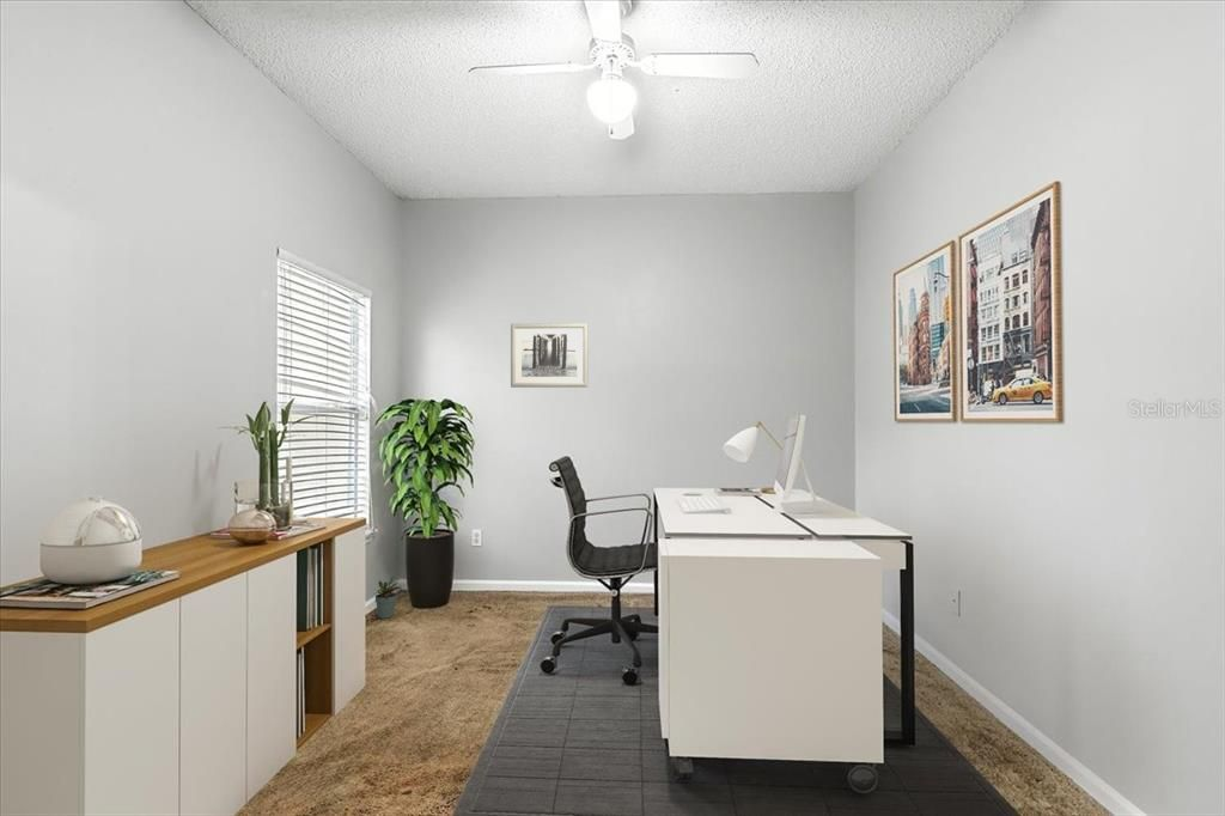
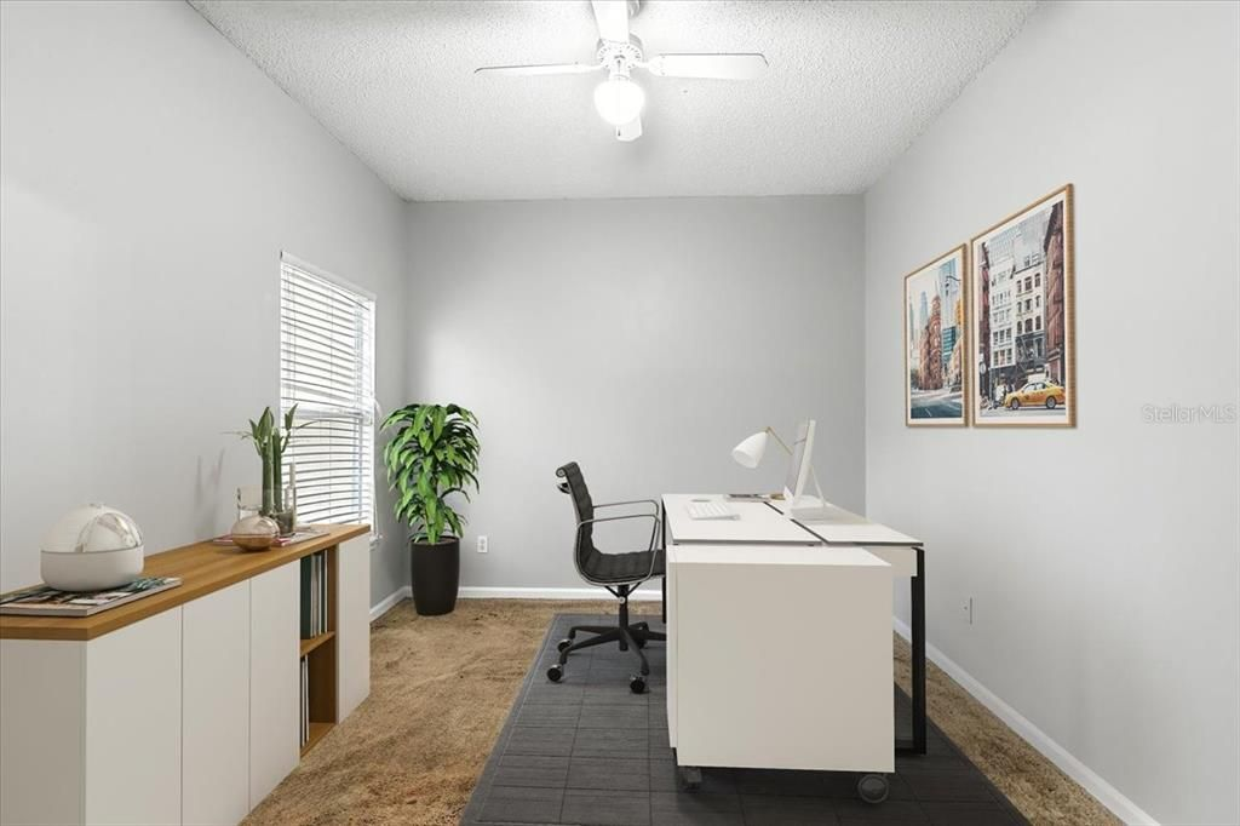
- potted plant (389, 596)
- wall art (549, 355)
